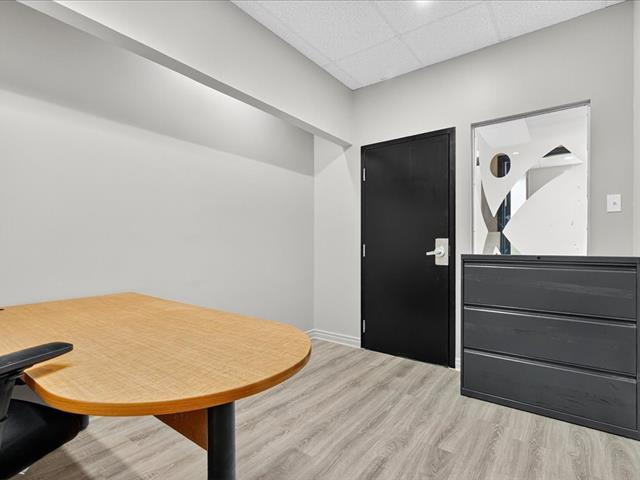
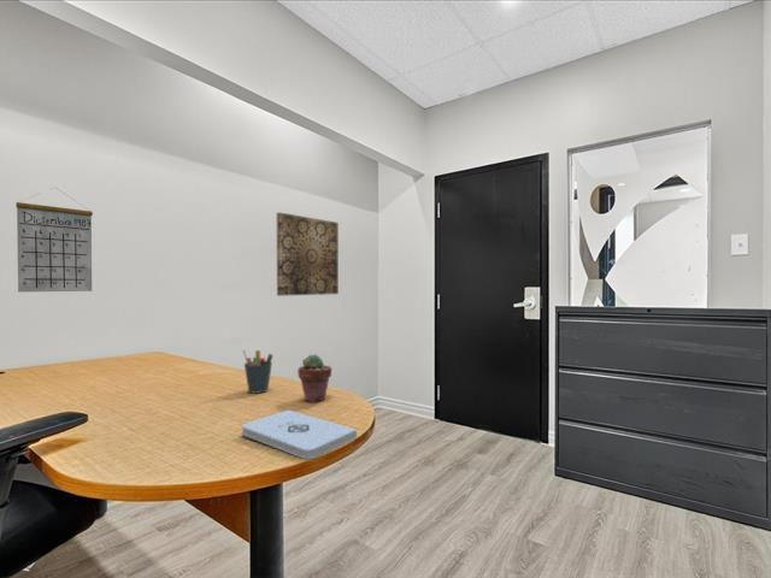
+ potted succulent (314, 376)
+ calendar (57, 238)
+ wall art (310, 256)
+ pen holder (258, 368)
+ notepad (296, 431)
